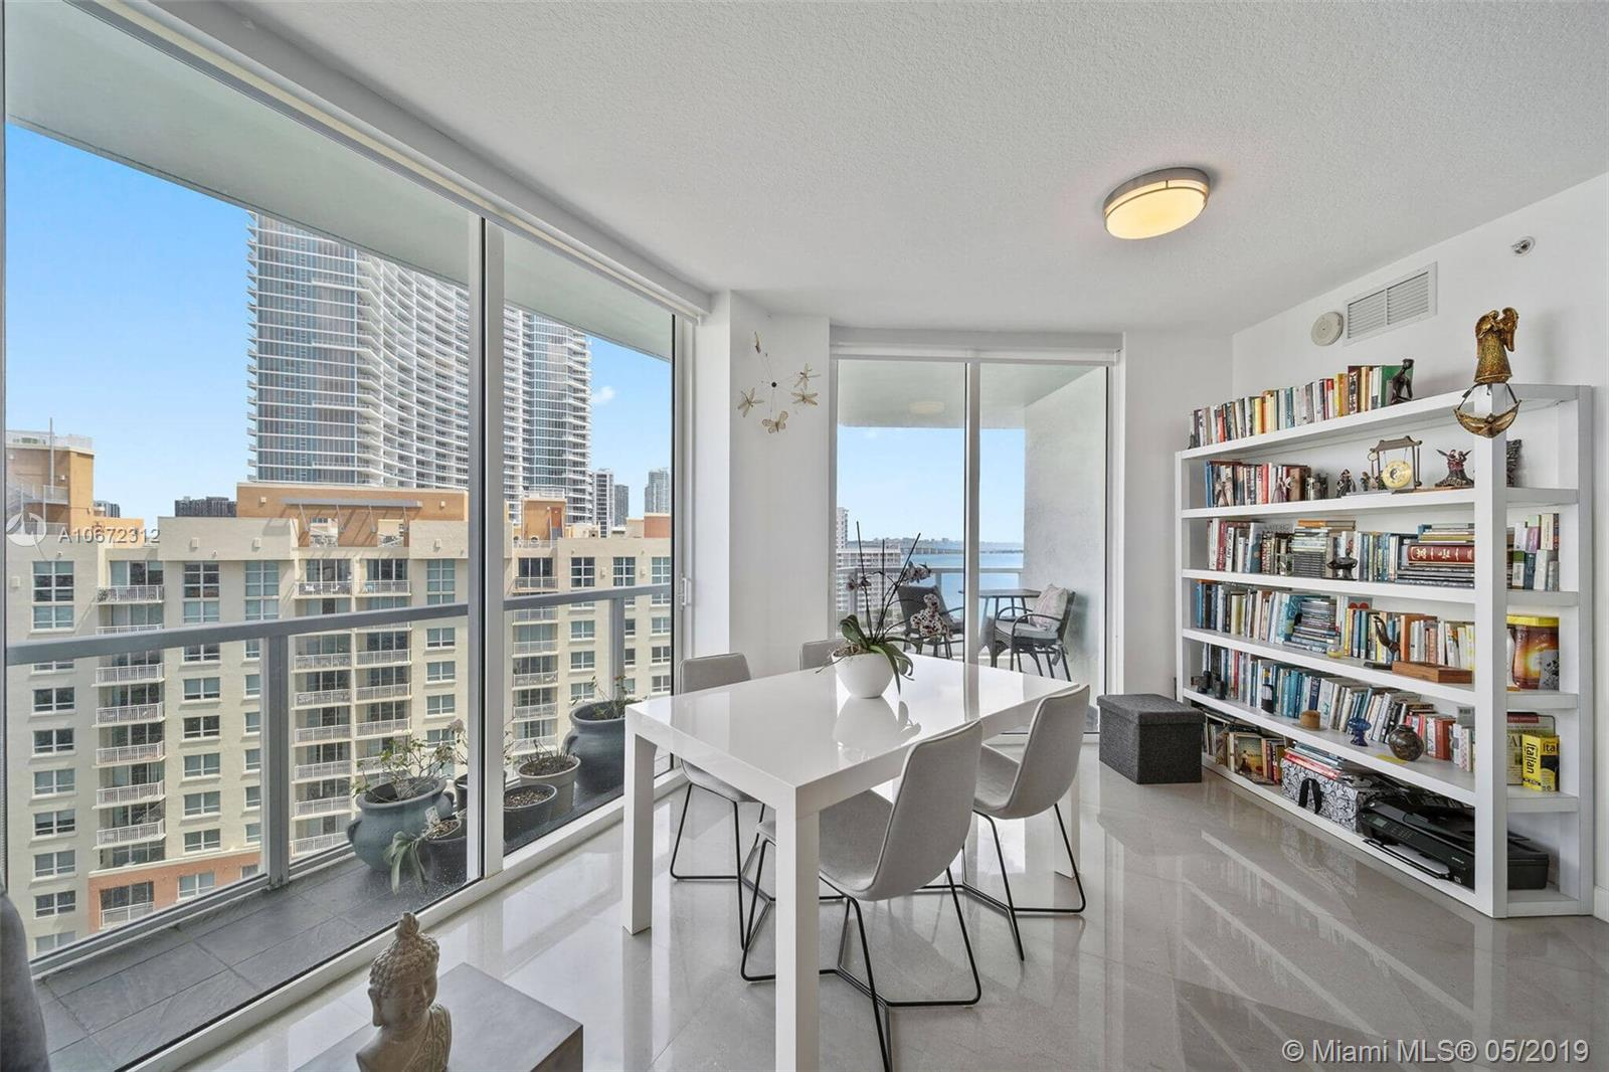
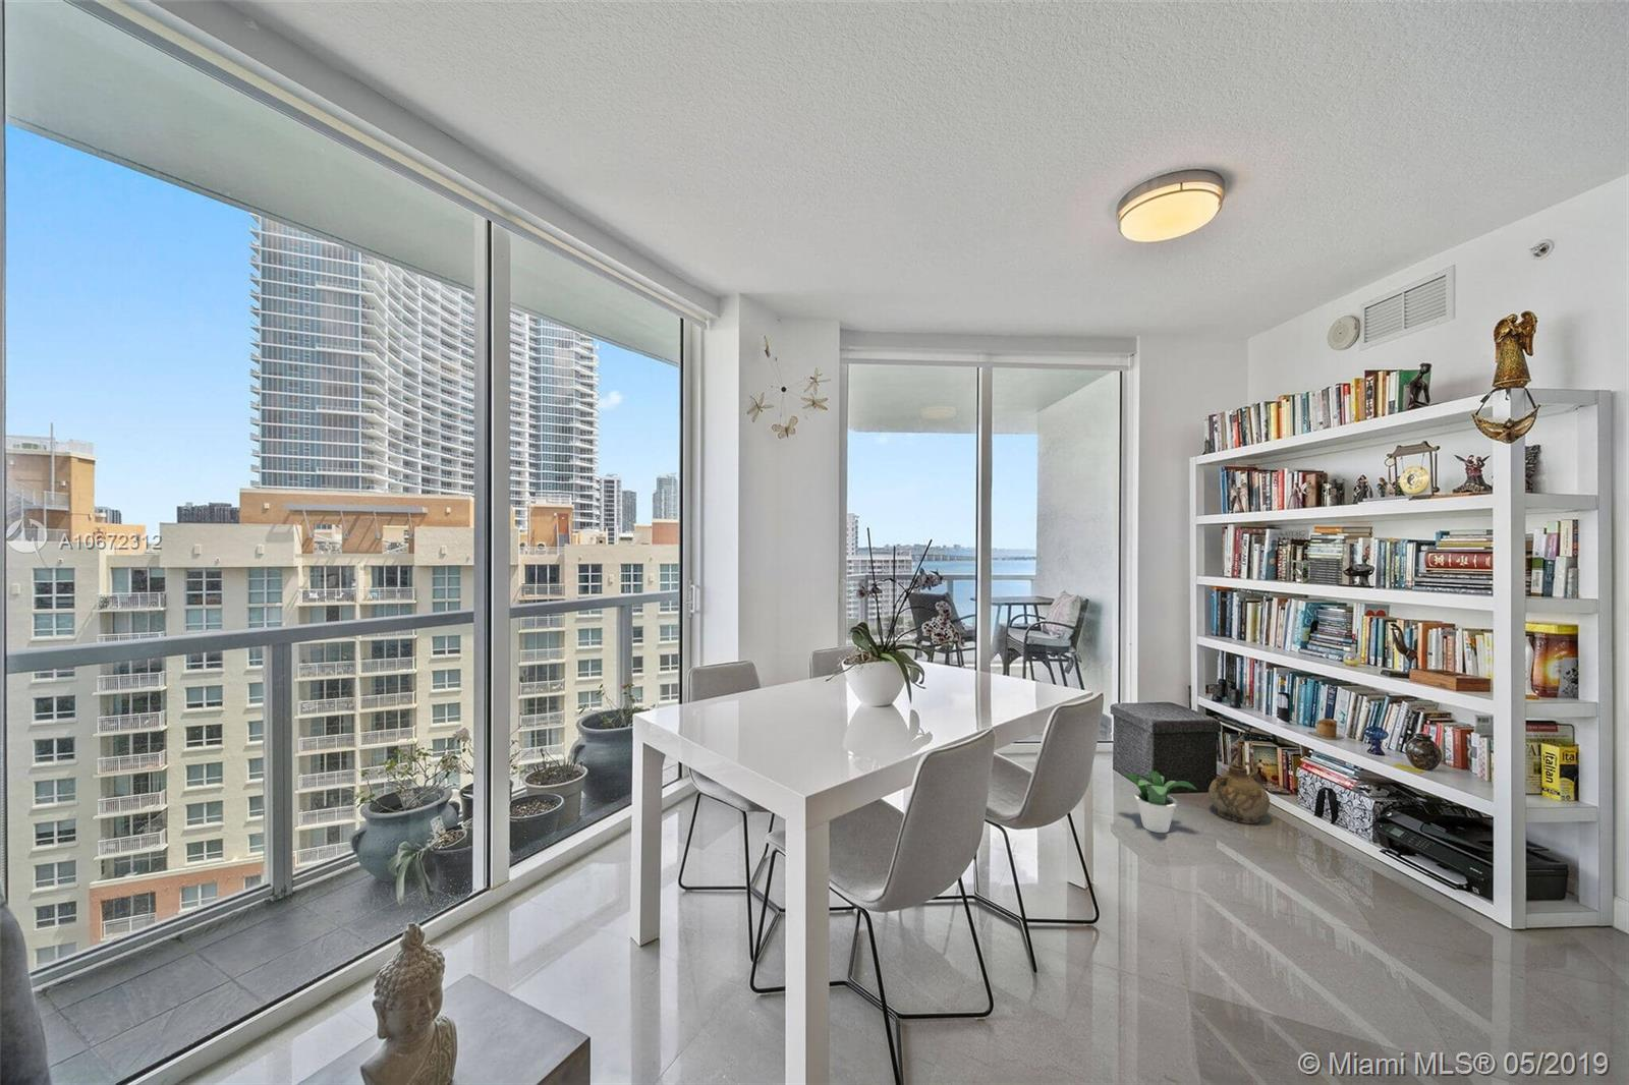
+ ceramic jug (1238, 791)
+ potted plant (1158, 803)
